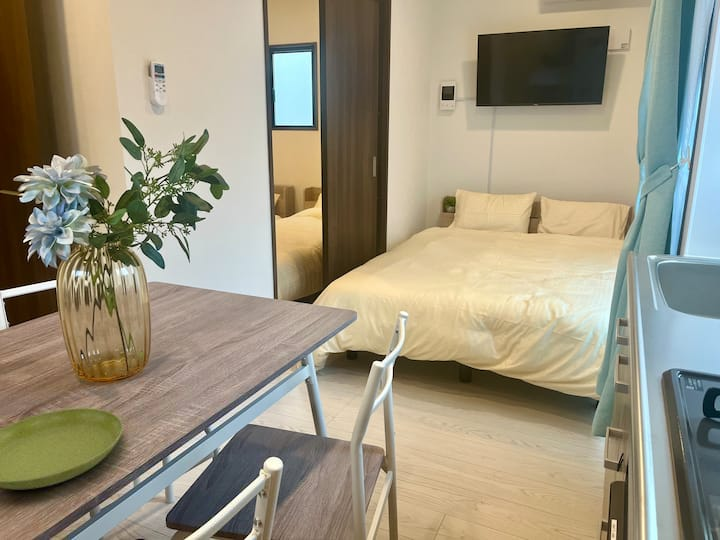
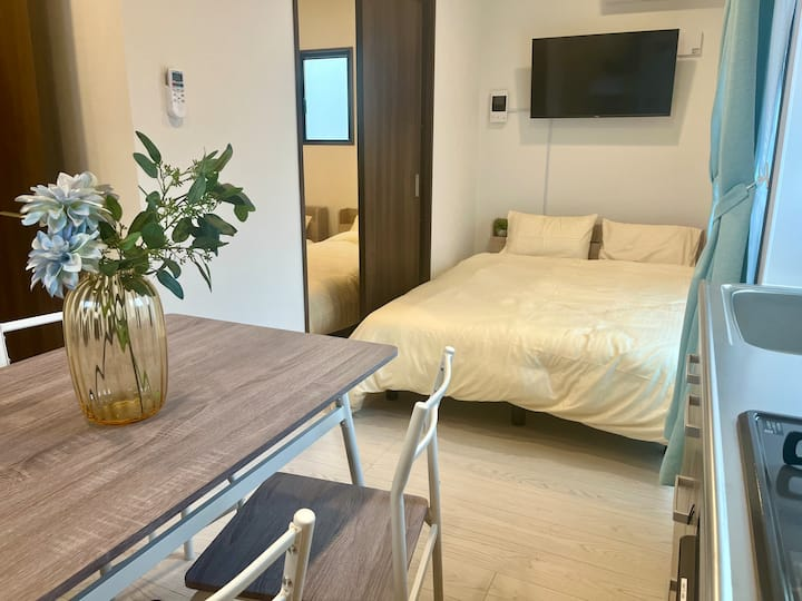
- saucer (51, 449)
